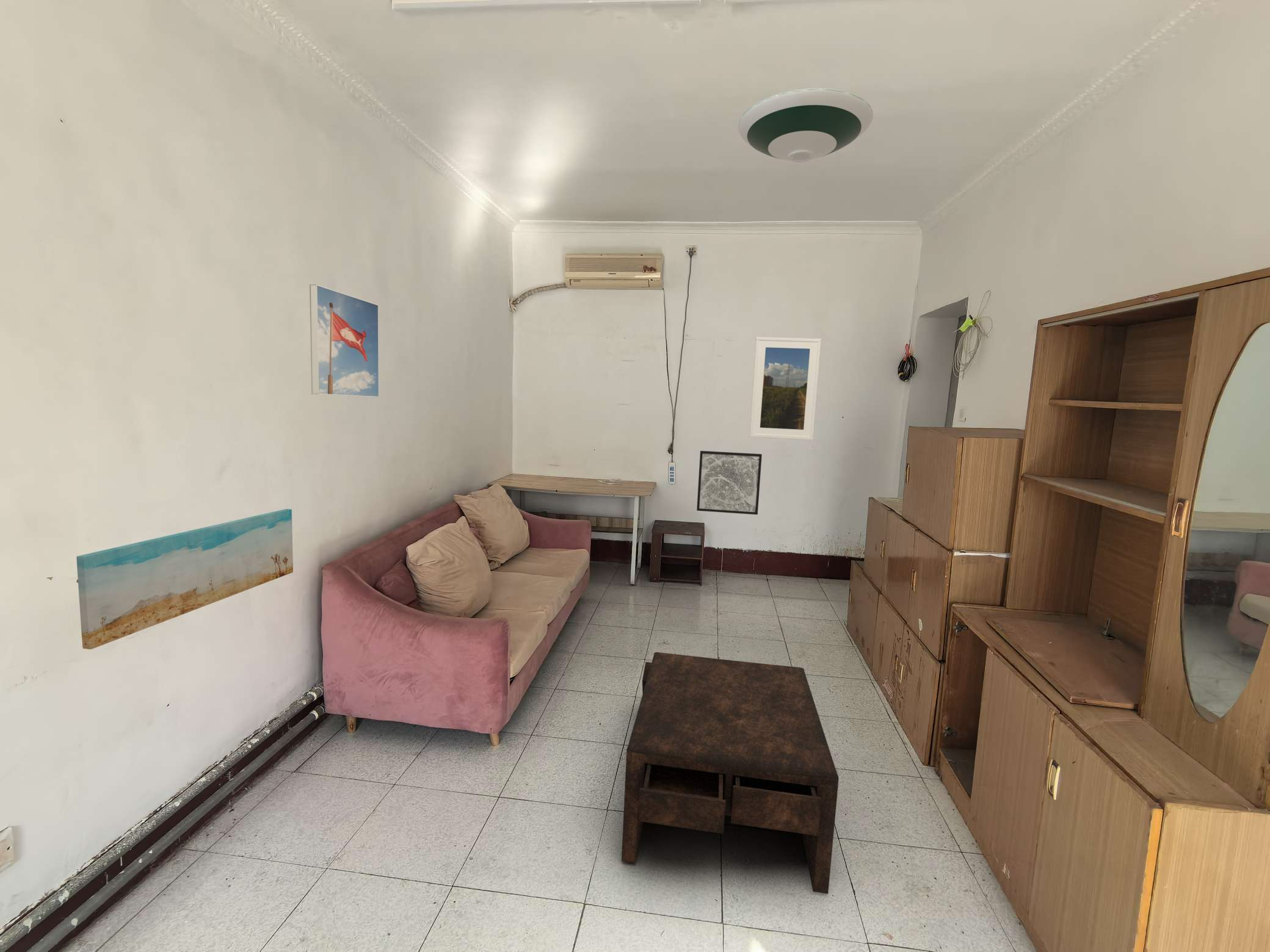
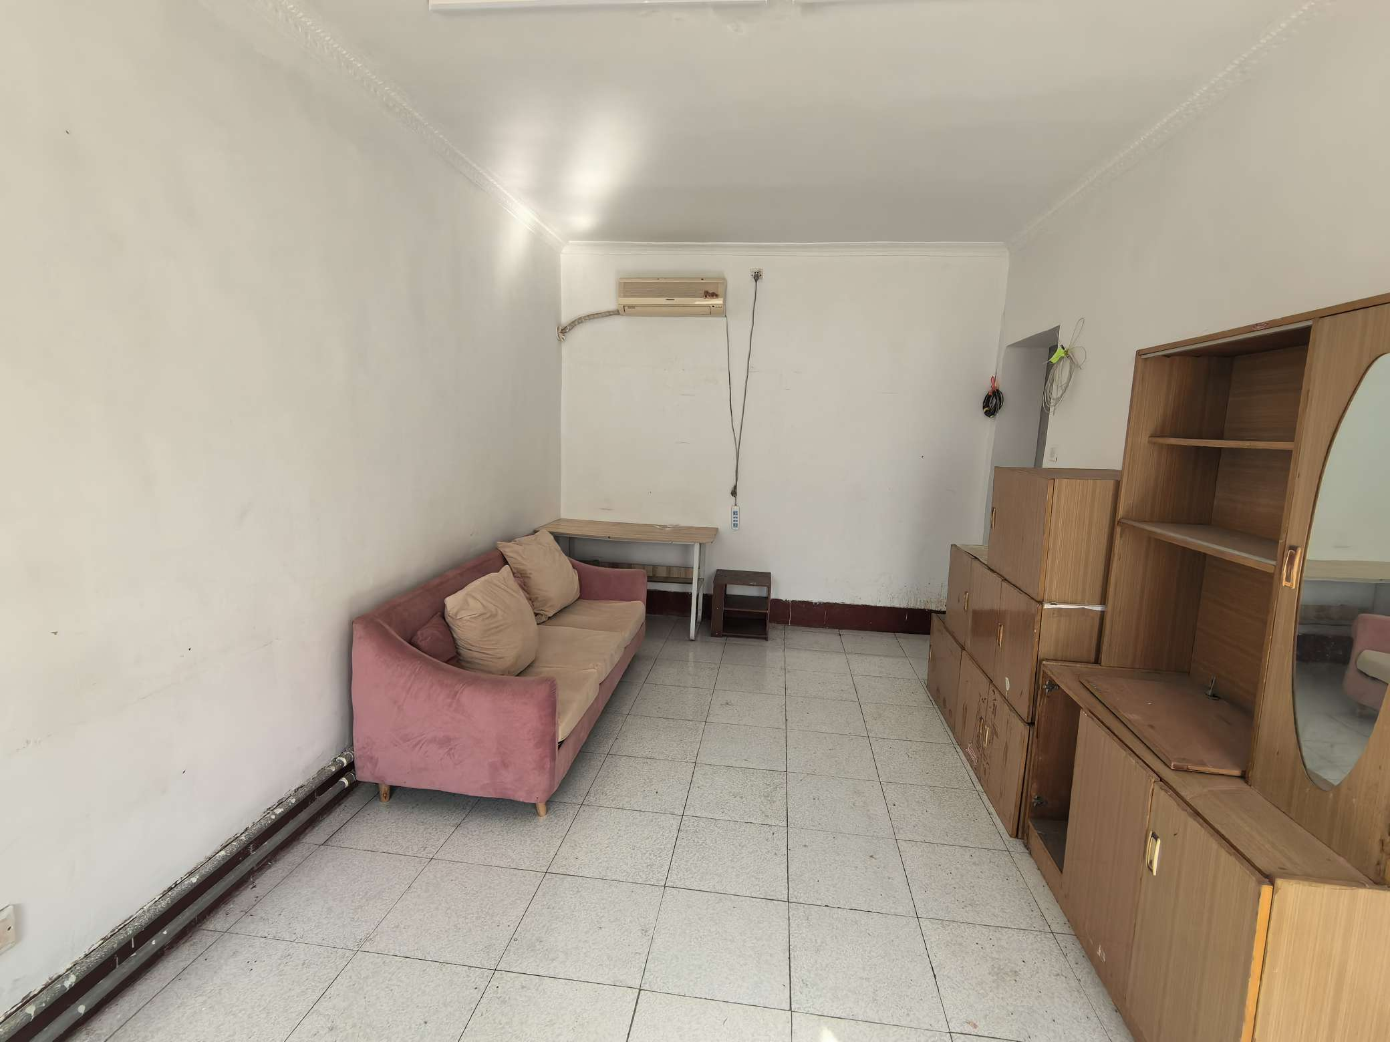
- coffee table (717, 741)
- wall art (728, 482)
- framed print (785, 388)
- wall art (203, 566)
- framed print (347, 346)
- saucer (802, 141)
